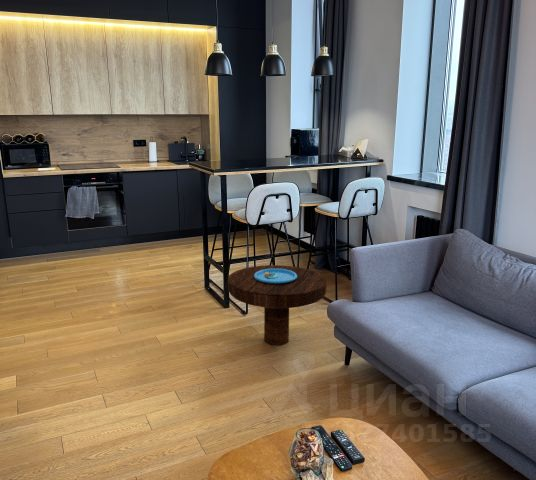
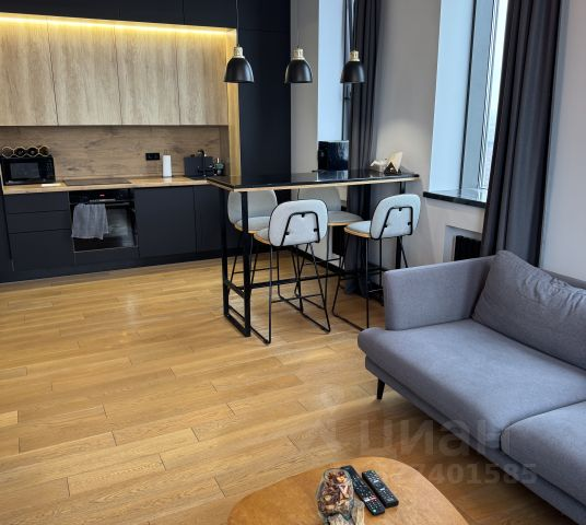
- side table (276, 308)
